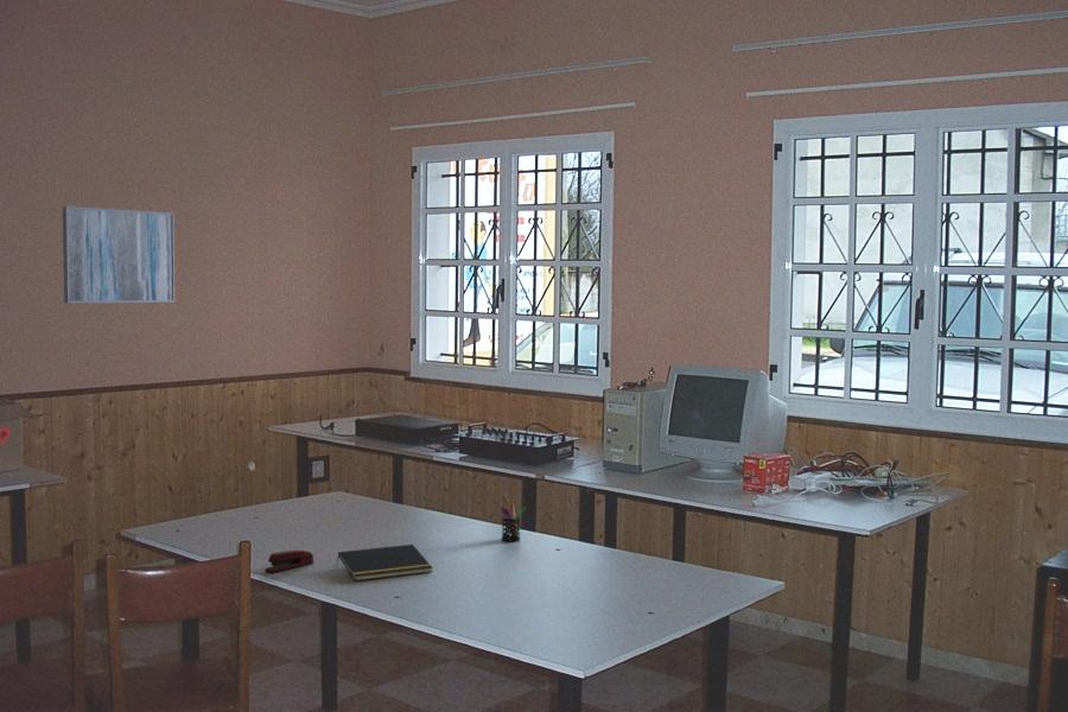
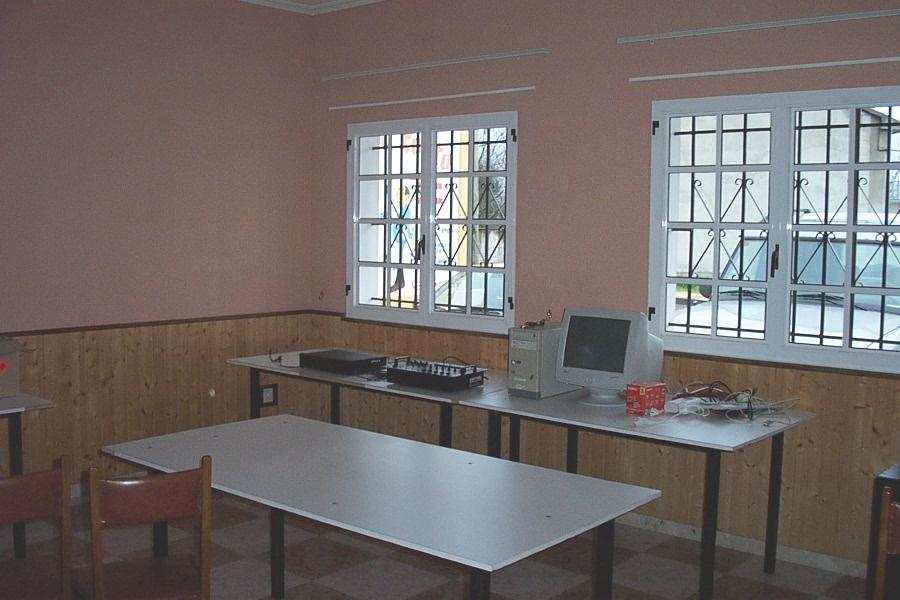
- notepad (384, 561)
- wall art (120, 256)
- stapler (290, 558)
- pen holder (513, 520)
